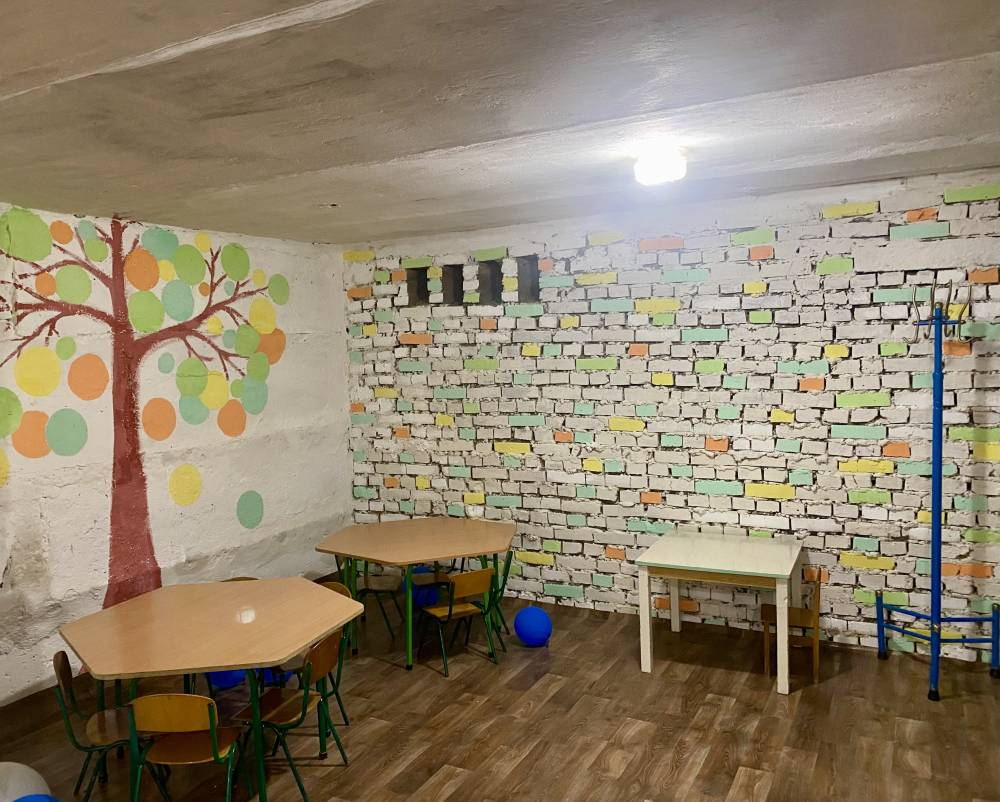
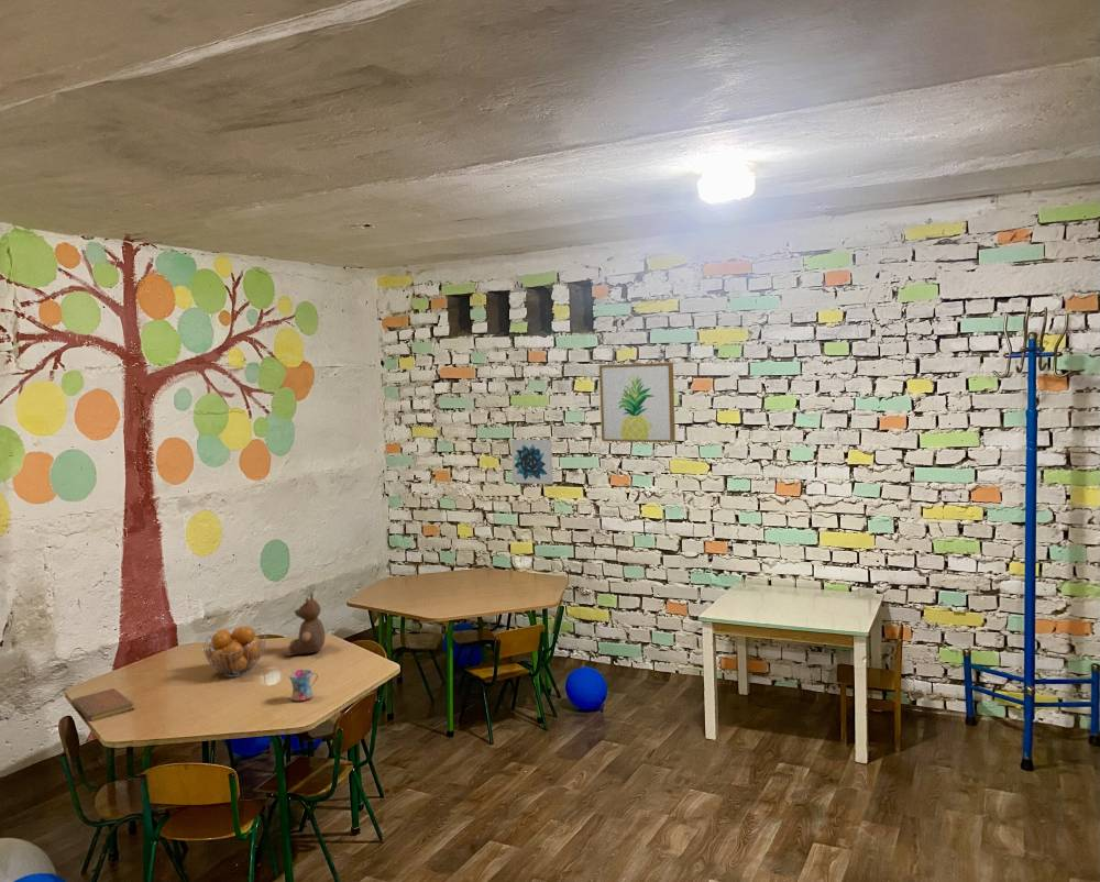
+ notebook (102, 704)
+ fruit basket (234, 650)
+ teddy bear (302, 624)
+ mug (304, 684)
+ wall art (531, 461)
+ wall art (636, 403)
